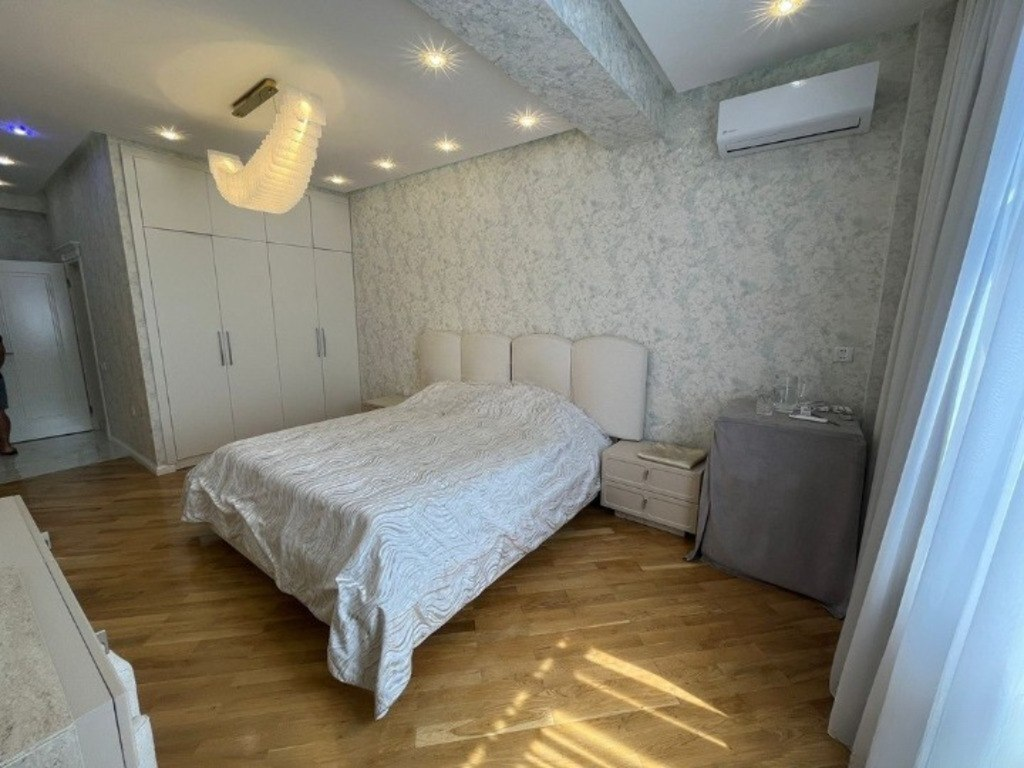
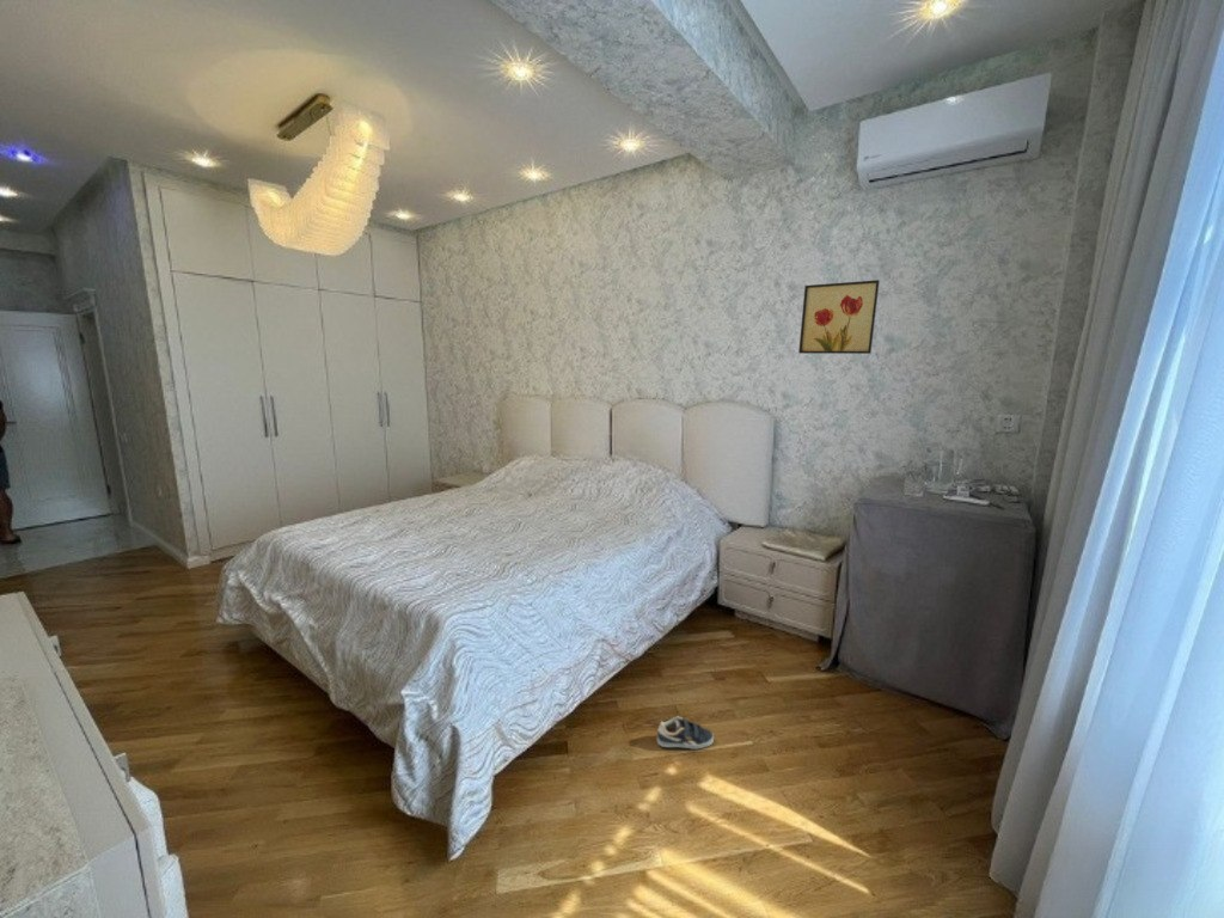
+ sneaker (686, 732)
+ wall art (837, 318)
